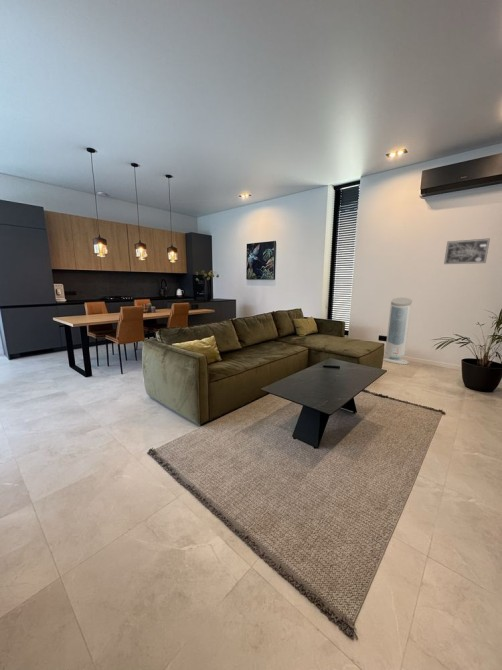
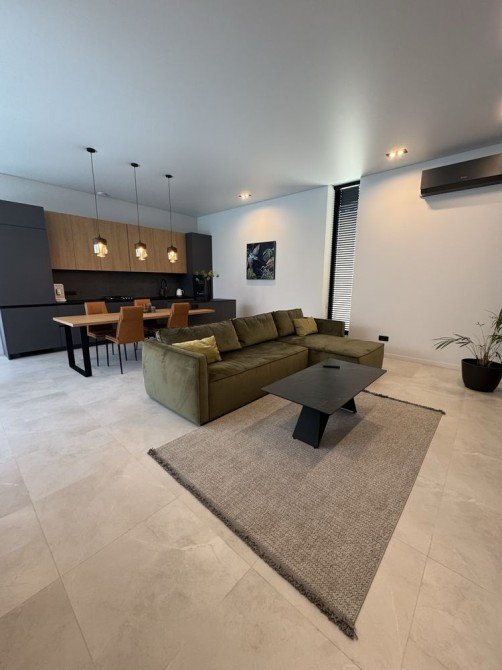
- air purifier (397, 330)
- wall art (465, 251)
